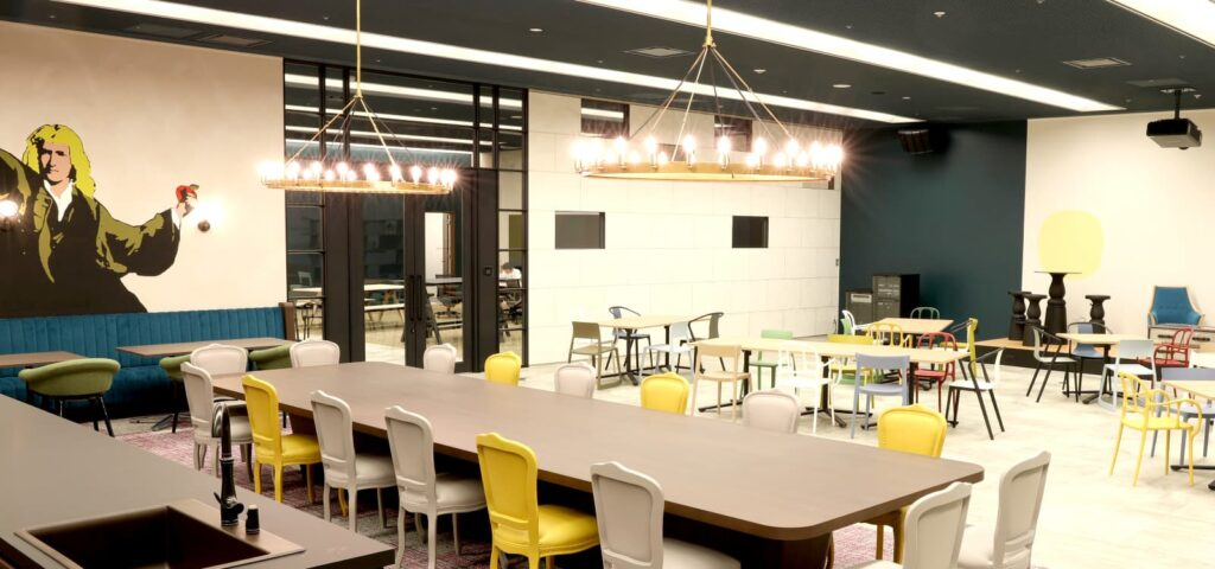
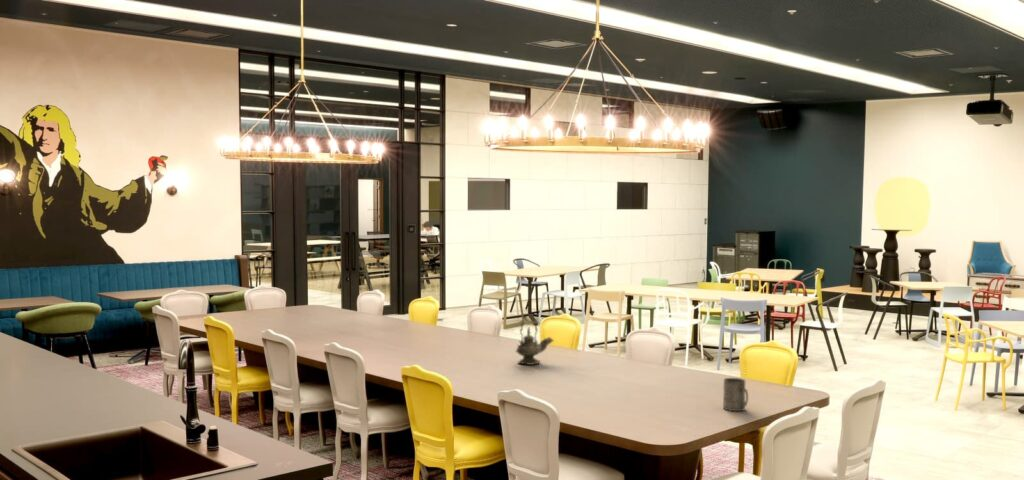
+ teapot (535, 341)
+ mug (736, 395)
